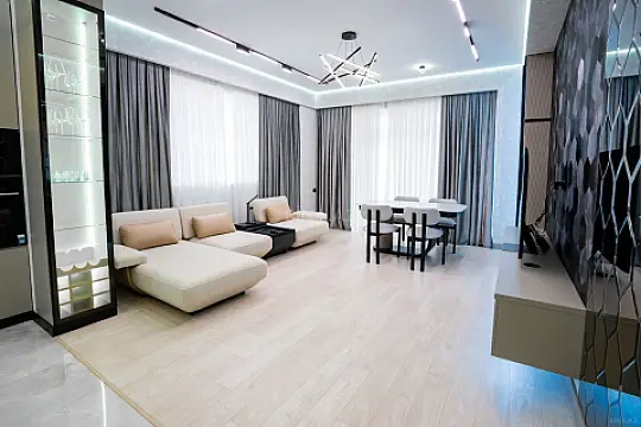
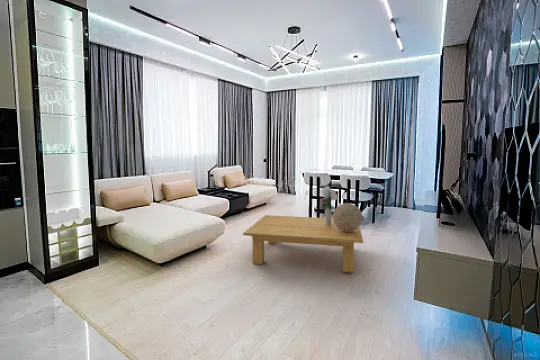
+ bouquet (329, 205)
+ coffee table (305, 240)
+ decorative sphere (347, 217)
